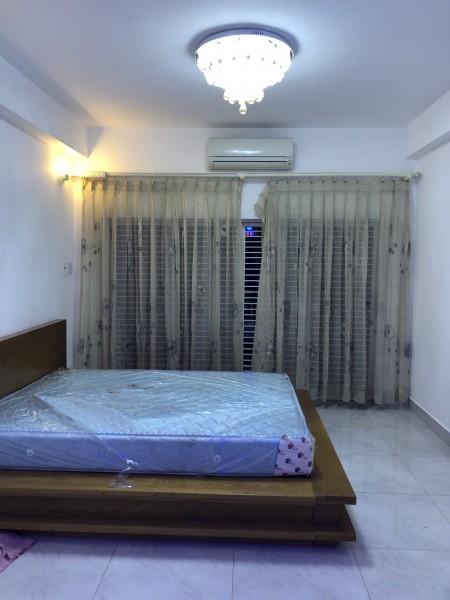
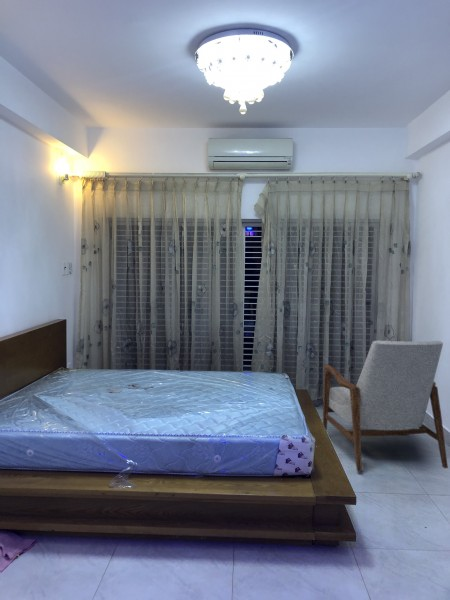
+ armchair (383, 393)
